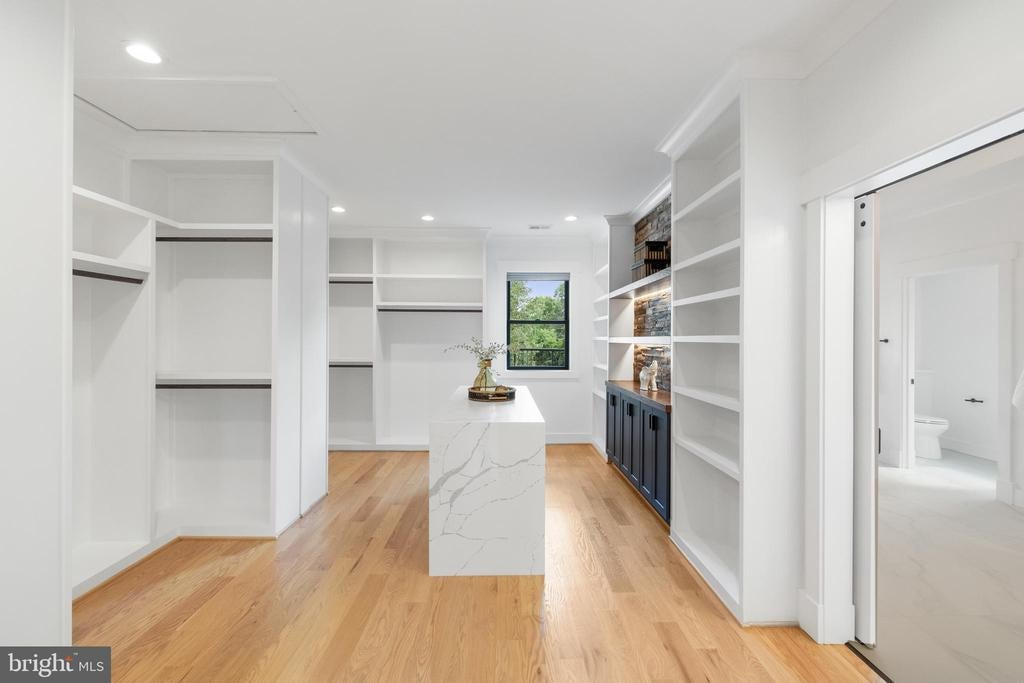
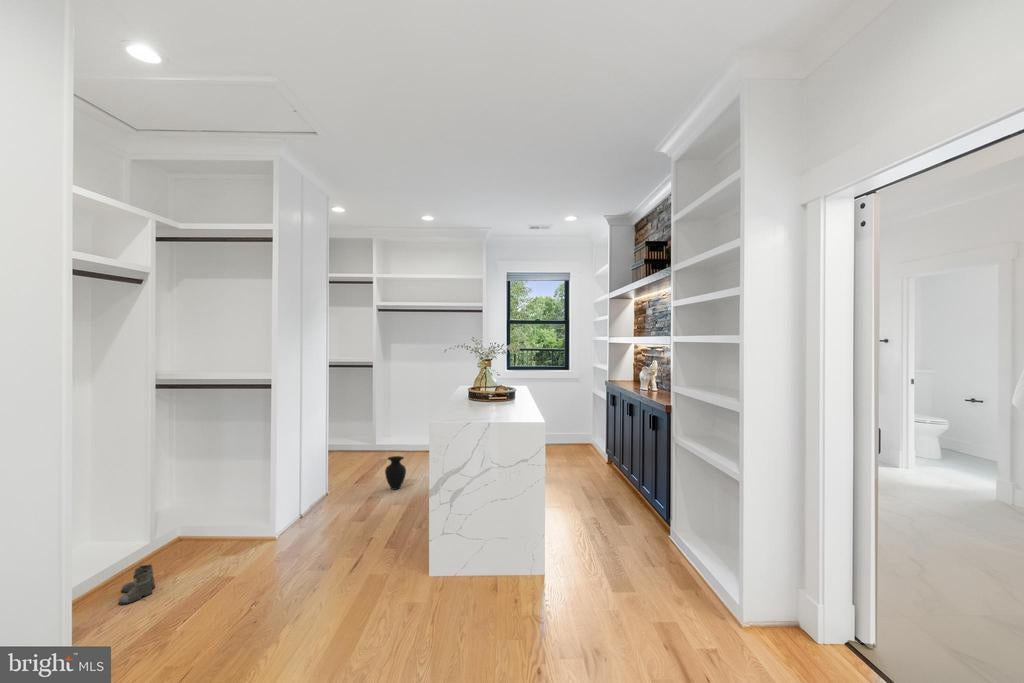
+ vase (395, 473)
+ boots (136, 581)
